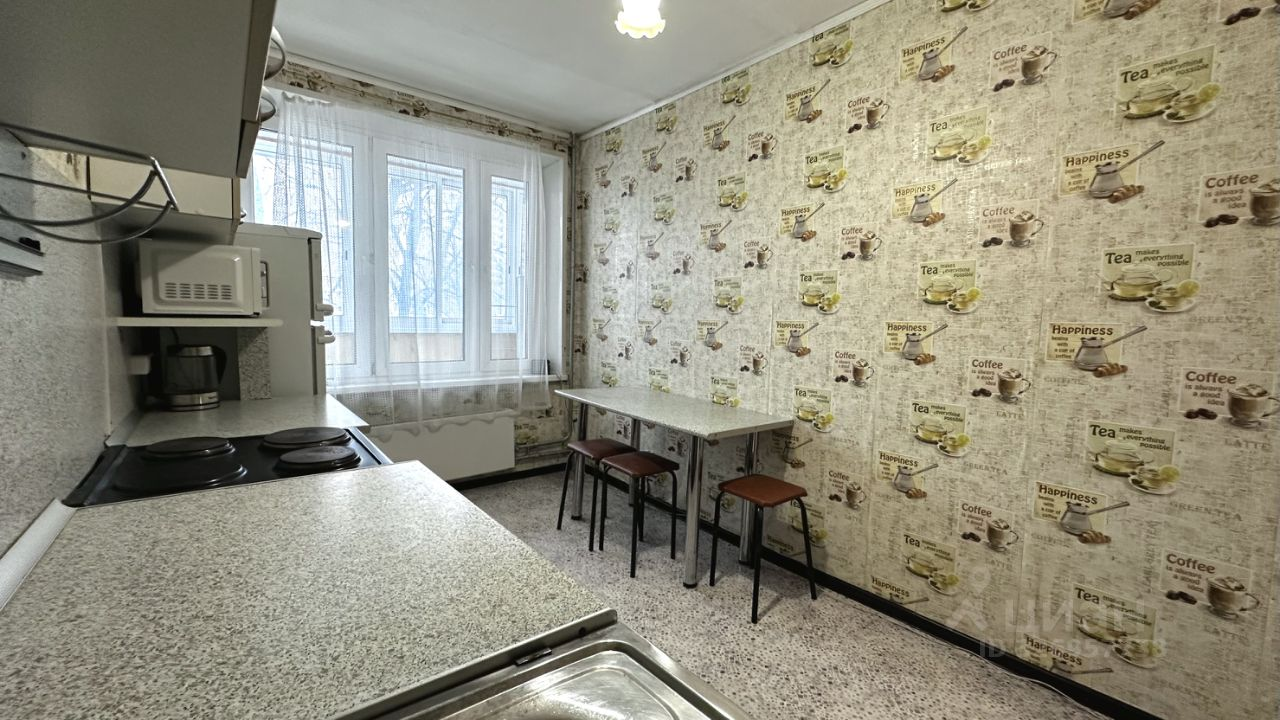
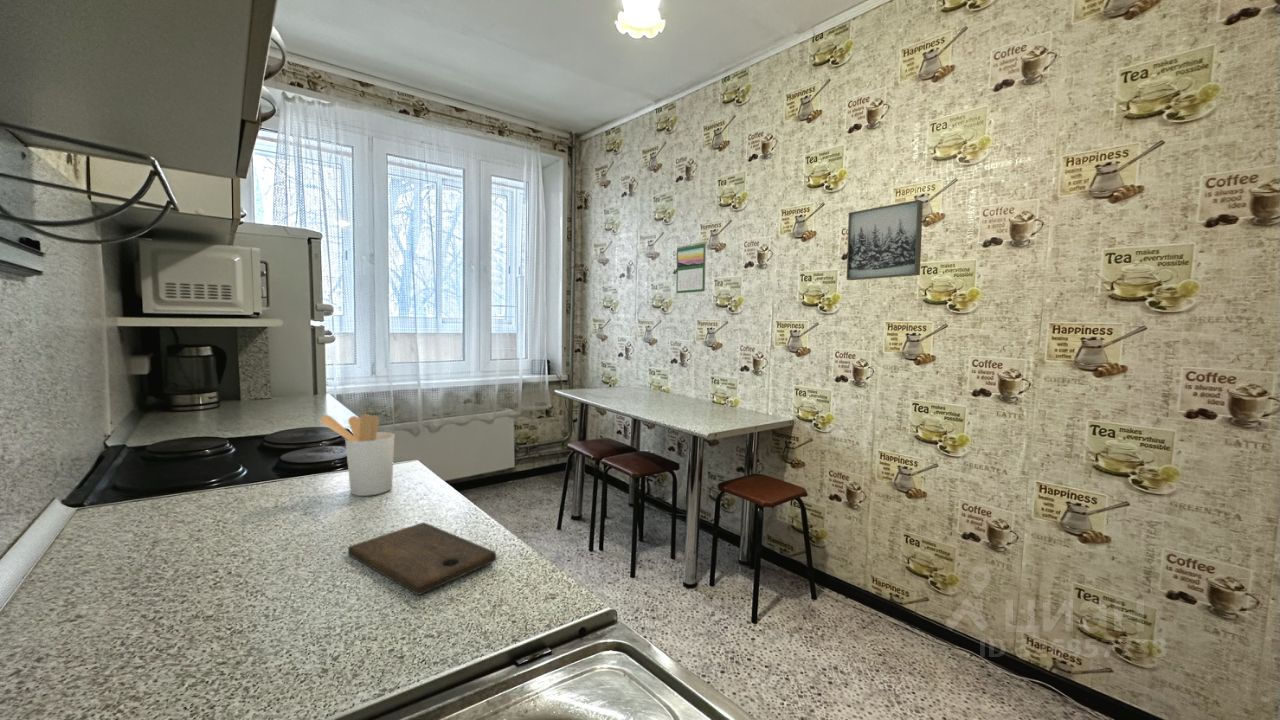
+ calendar (690, 268)
+ utensil holder (357, 451)
+ cutting board (421, 553)
+ wall art (882, 242)
